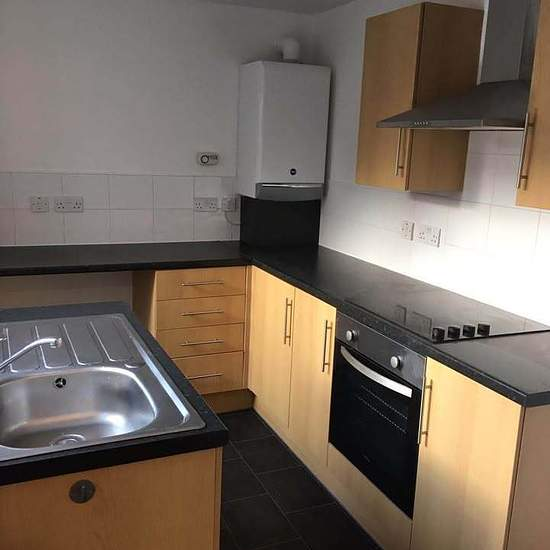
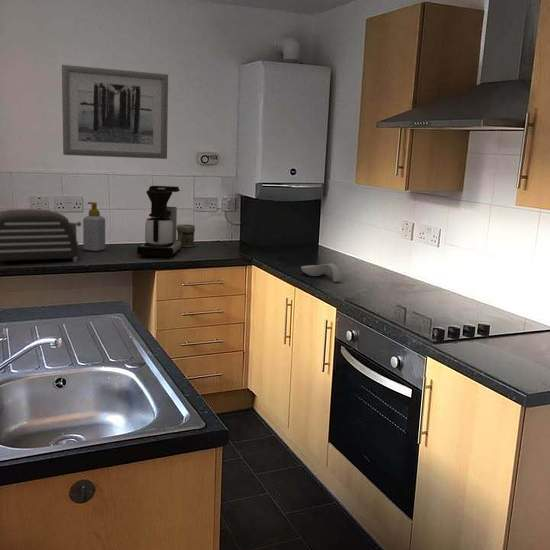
+ jar (185, 235)
+ toaster (33, 235)
+ spoon rest (321, 269)
+ soap bottle (94, 226)
+ coffee maker (160, 220)
+ wall art (116, 113)
